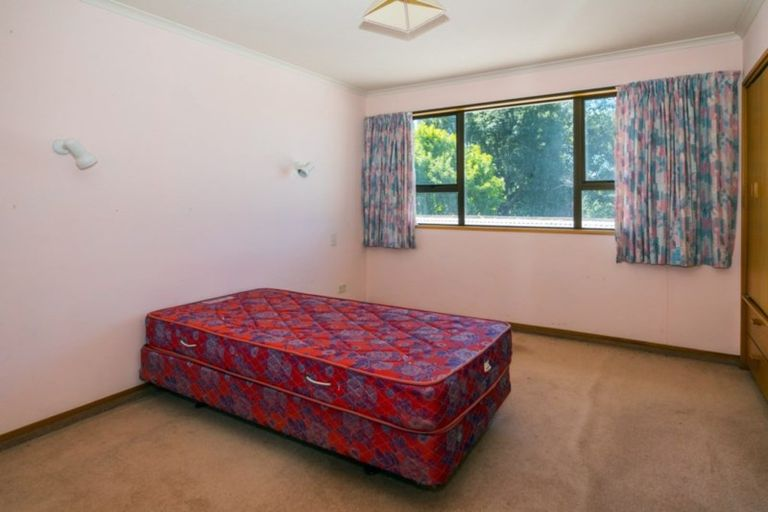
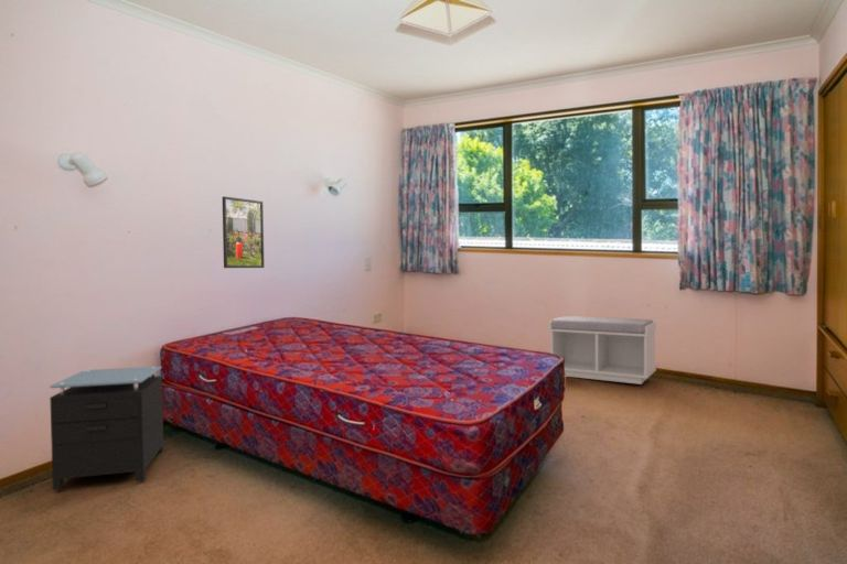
+ nightstand (111, 422)
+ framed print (244, 234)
+ bench (601, 347)
